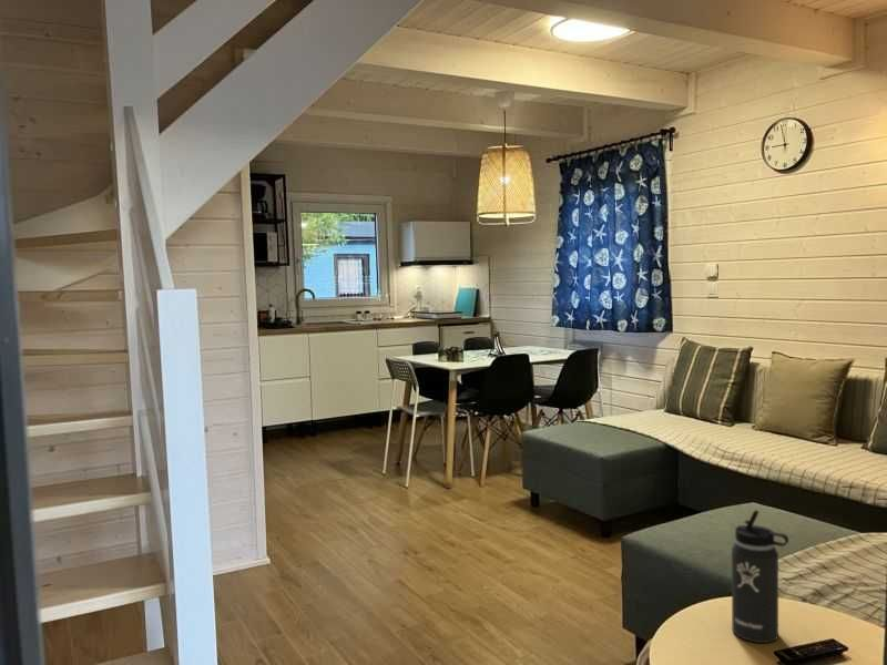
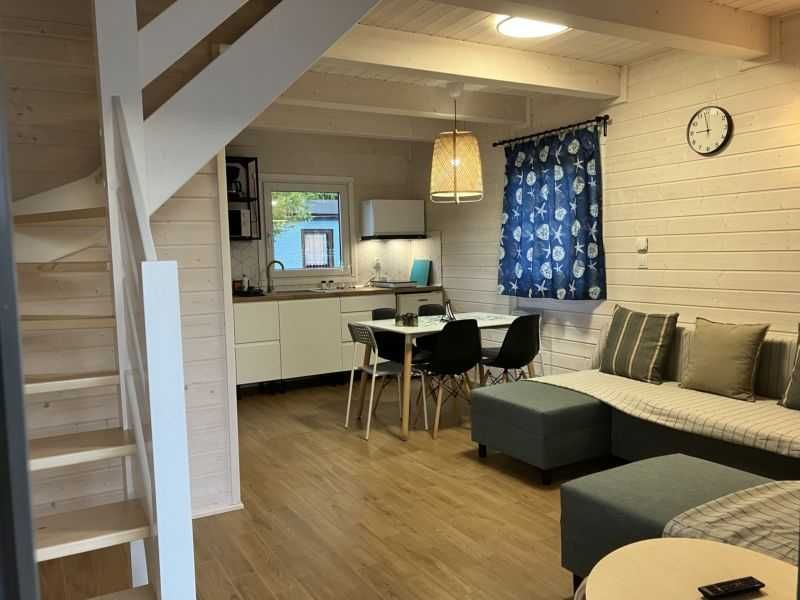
- thermos bottle (759, 573)
